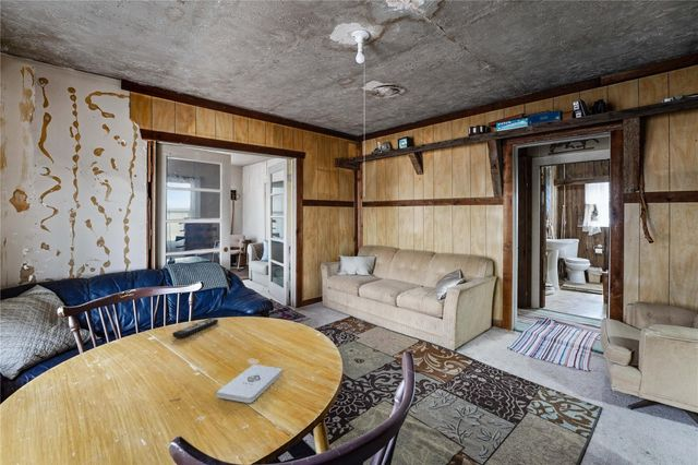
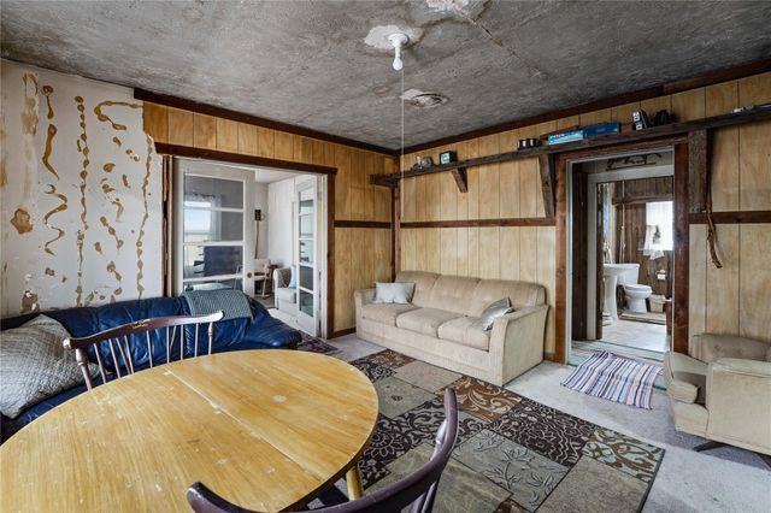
- remote control (196, 327)
- notepad (252, 381)
